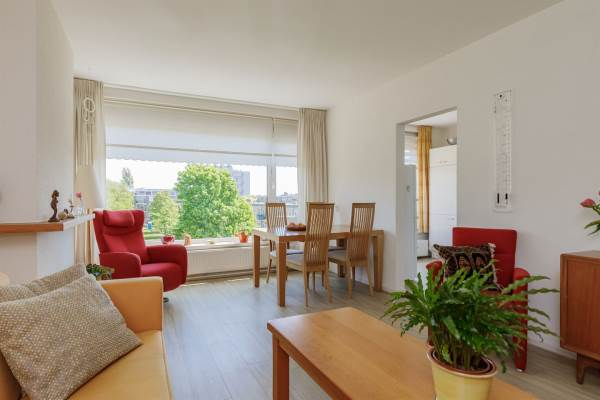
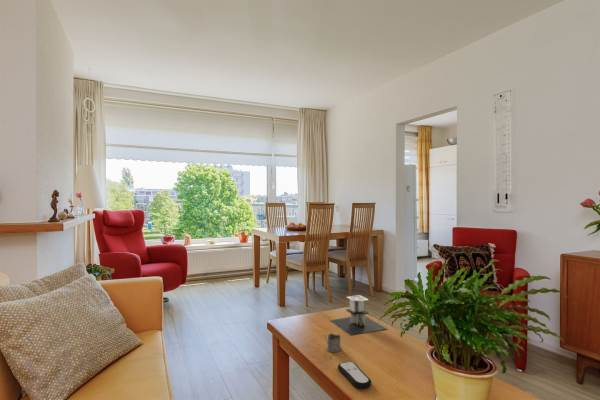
+ remote control (354, 374)
+ tea glass holder (332, 338)
+ architectural model (357, 310)
